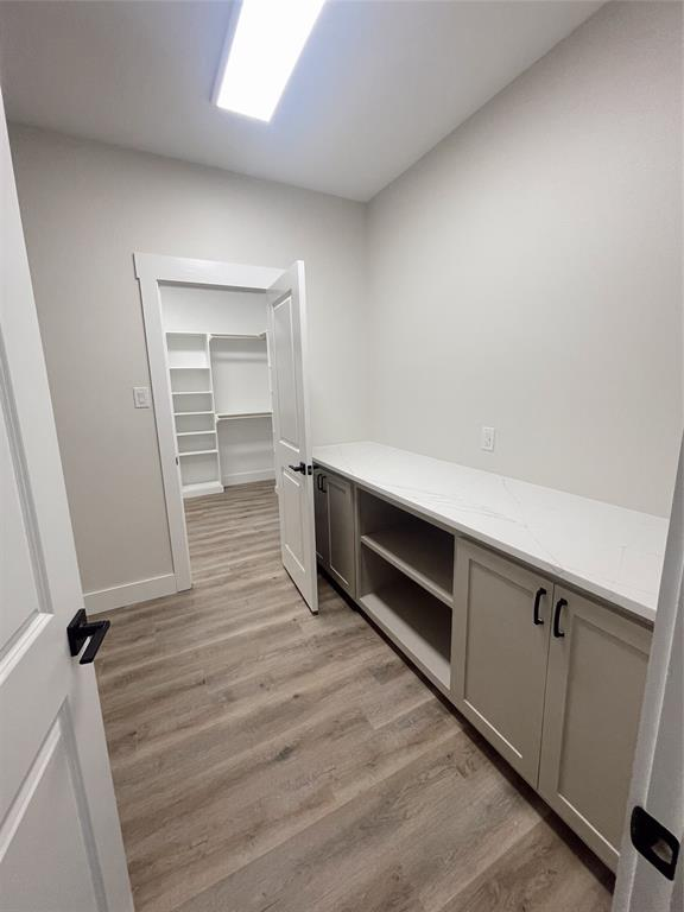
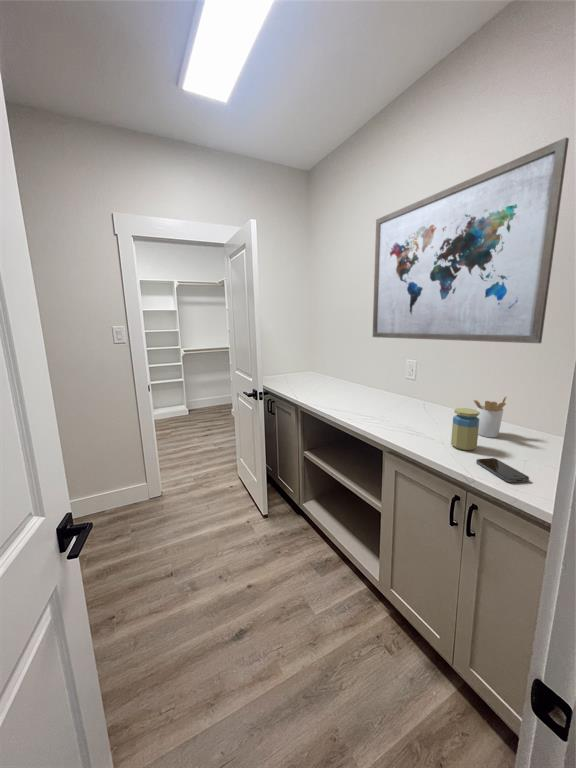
+ smartphone (500, 469)
+ jar (465, 429)
+ utensil holder (490, 416)
+ wall art (440, 267)
